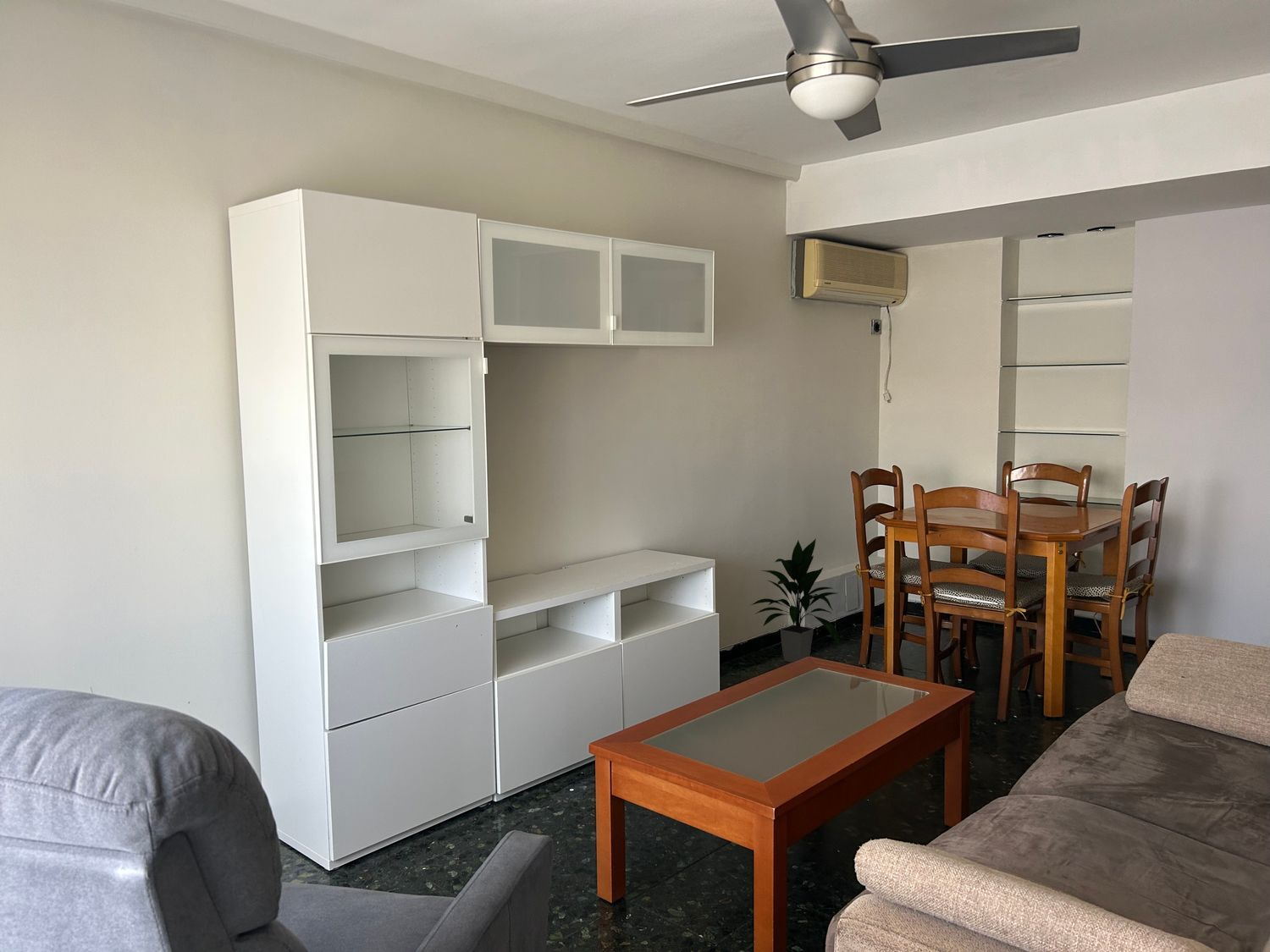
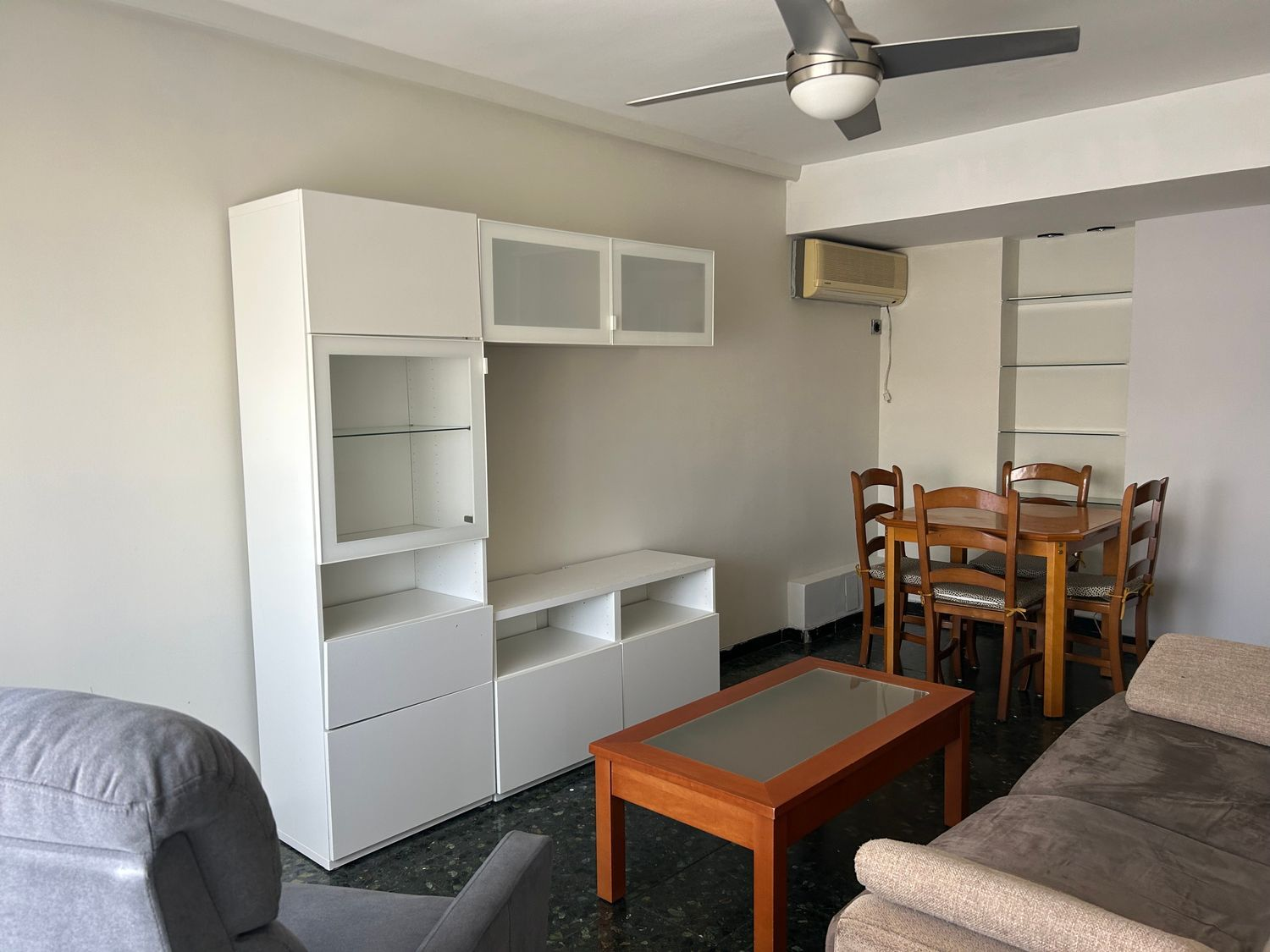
- indoor plant (799, 602)
